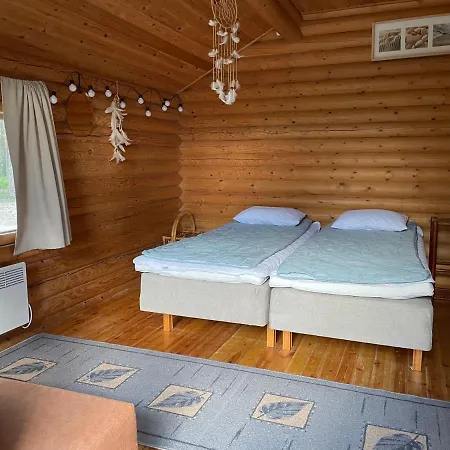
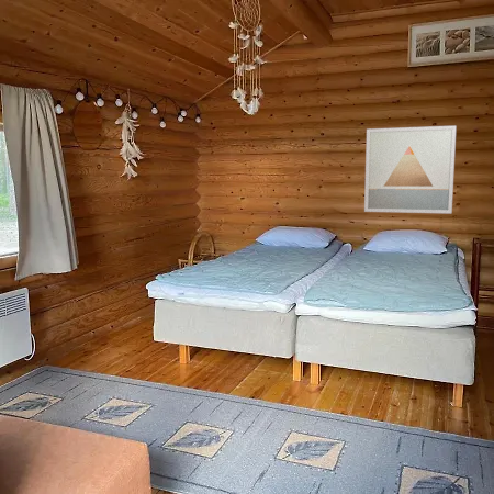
+ wall art (408, 170)
